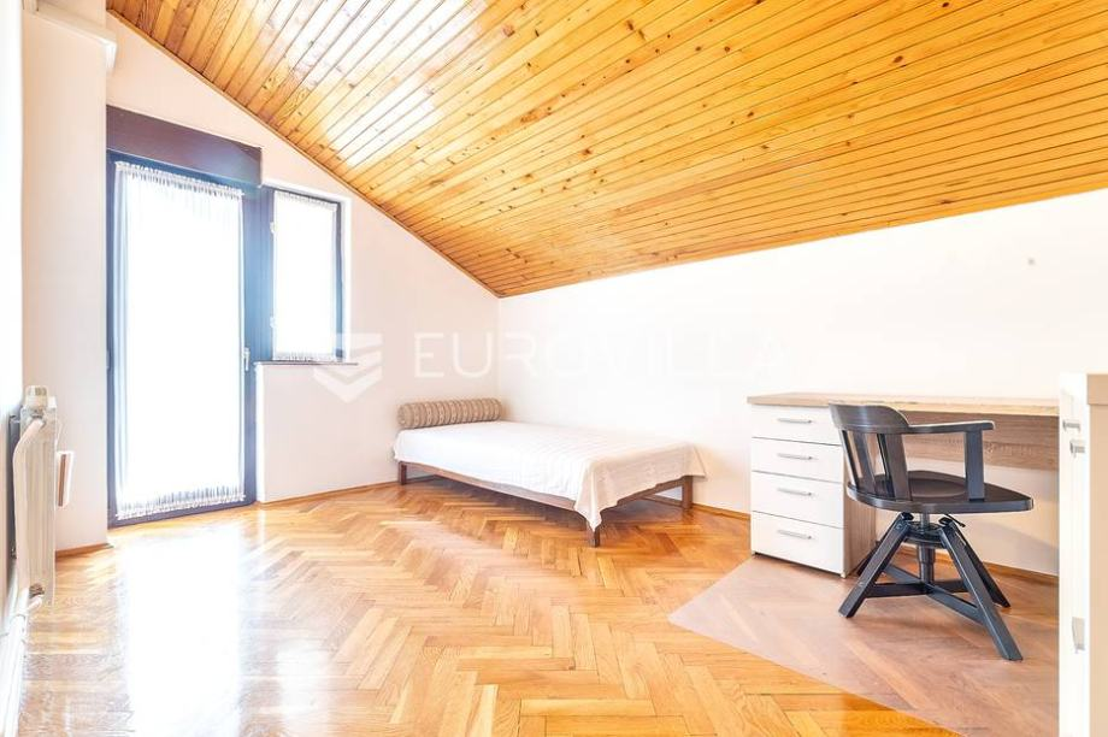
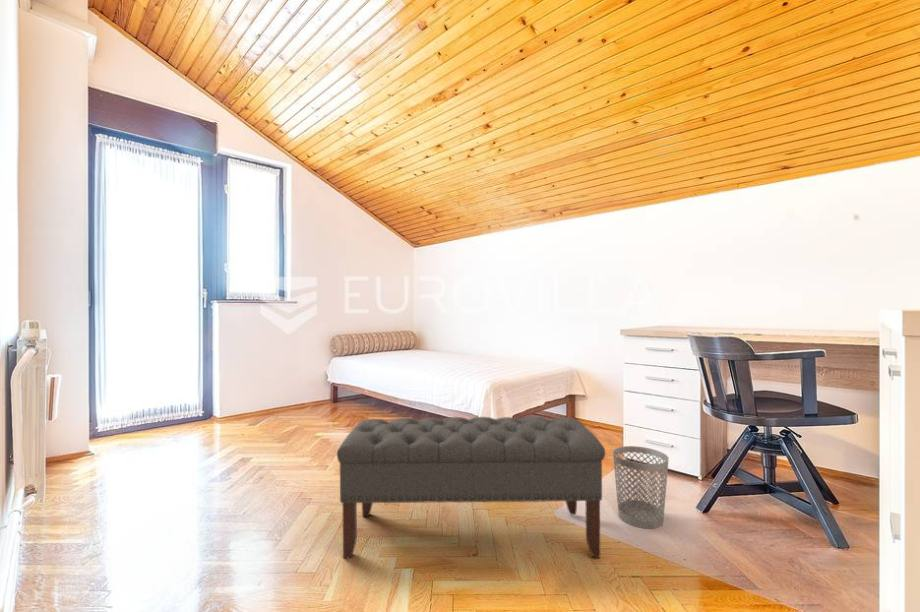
+ wastebasket (640, 486)
+ bench (470, 479)
